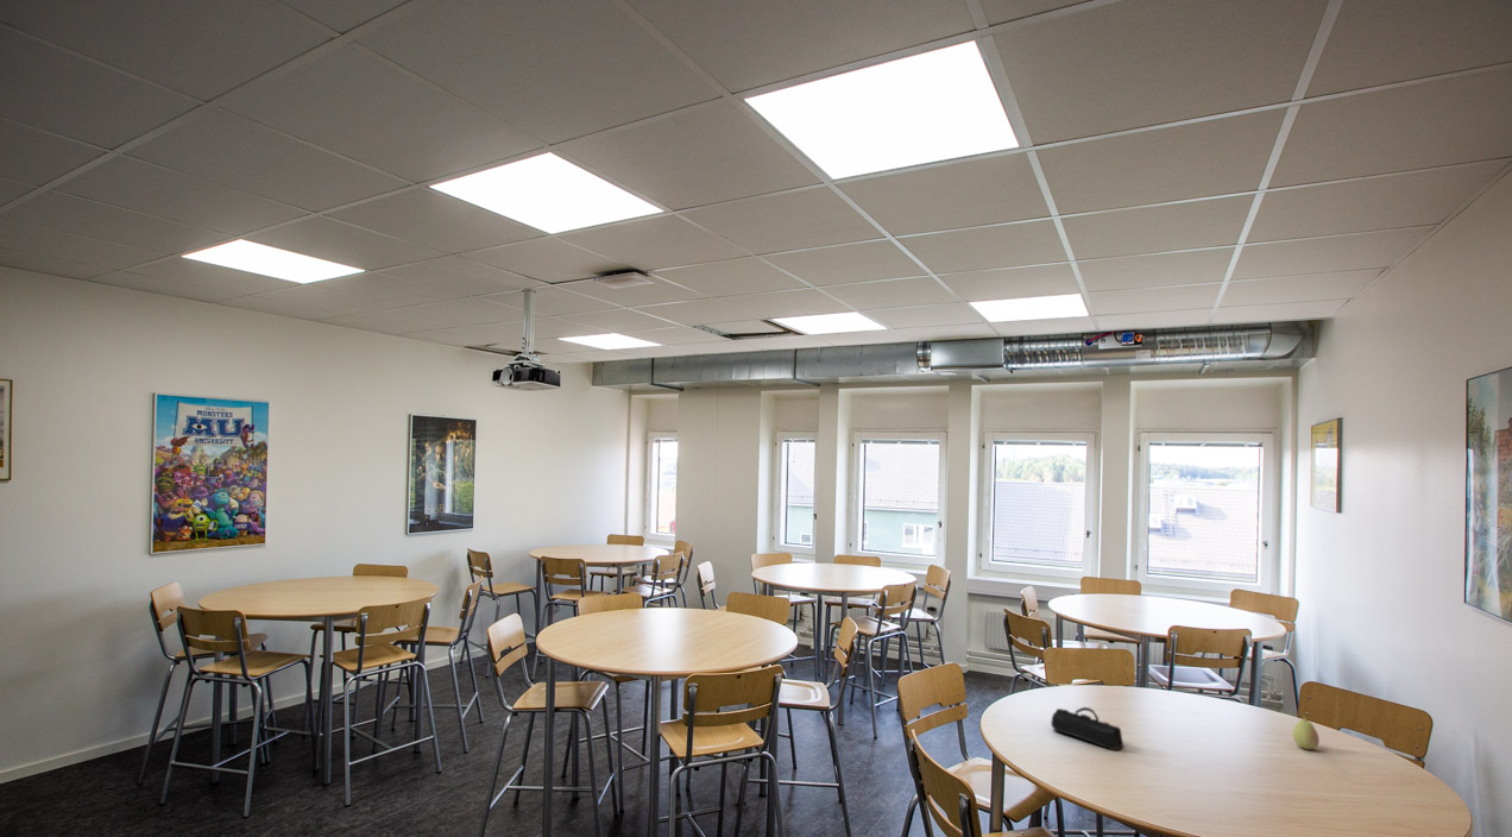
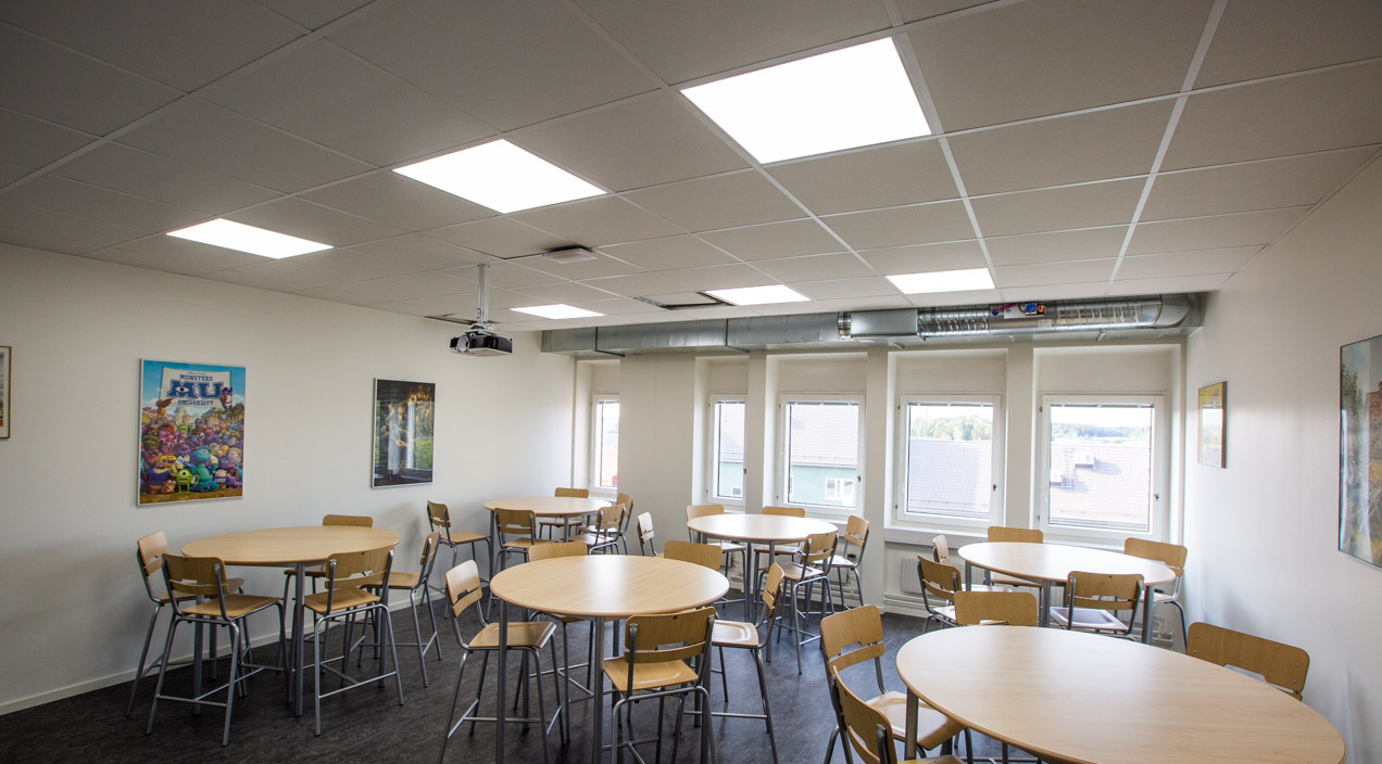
- fruit (1305, 729)
- pencil case (1085, 723)
